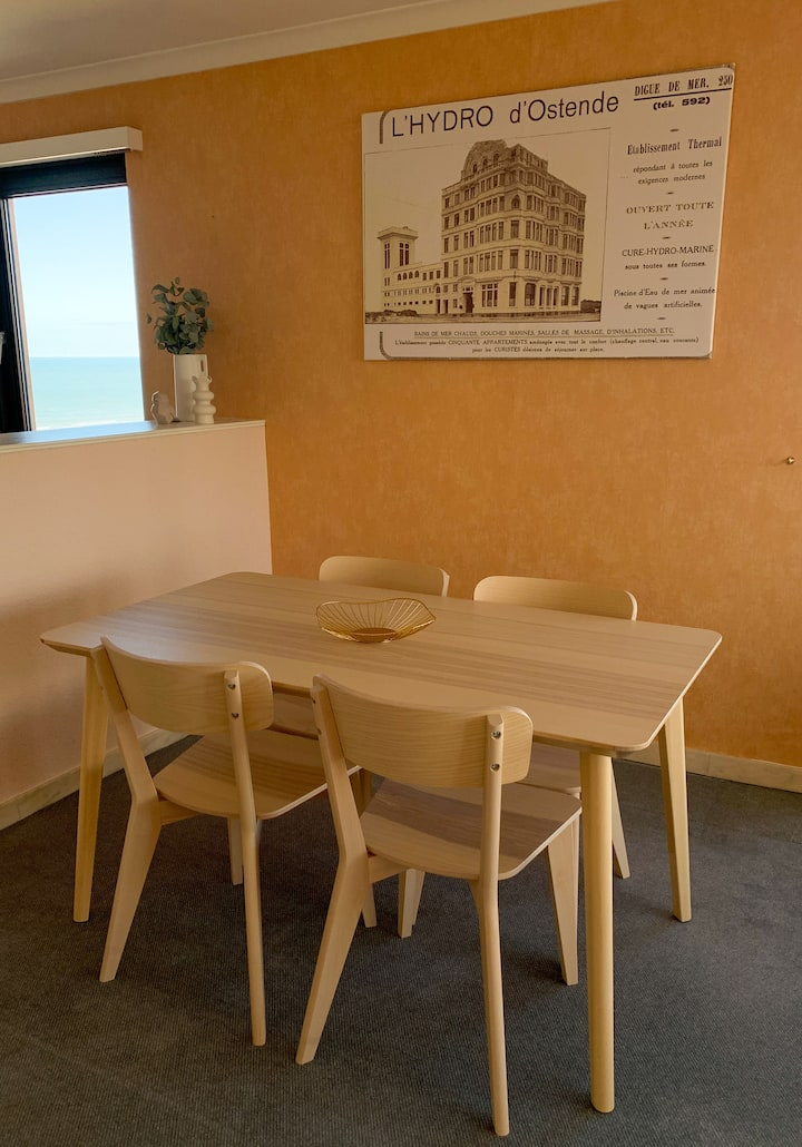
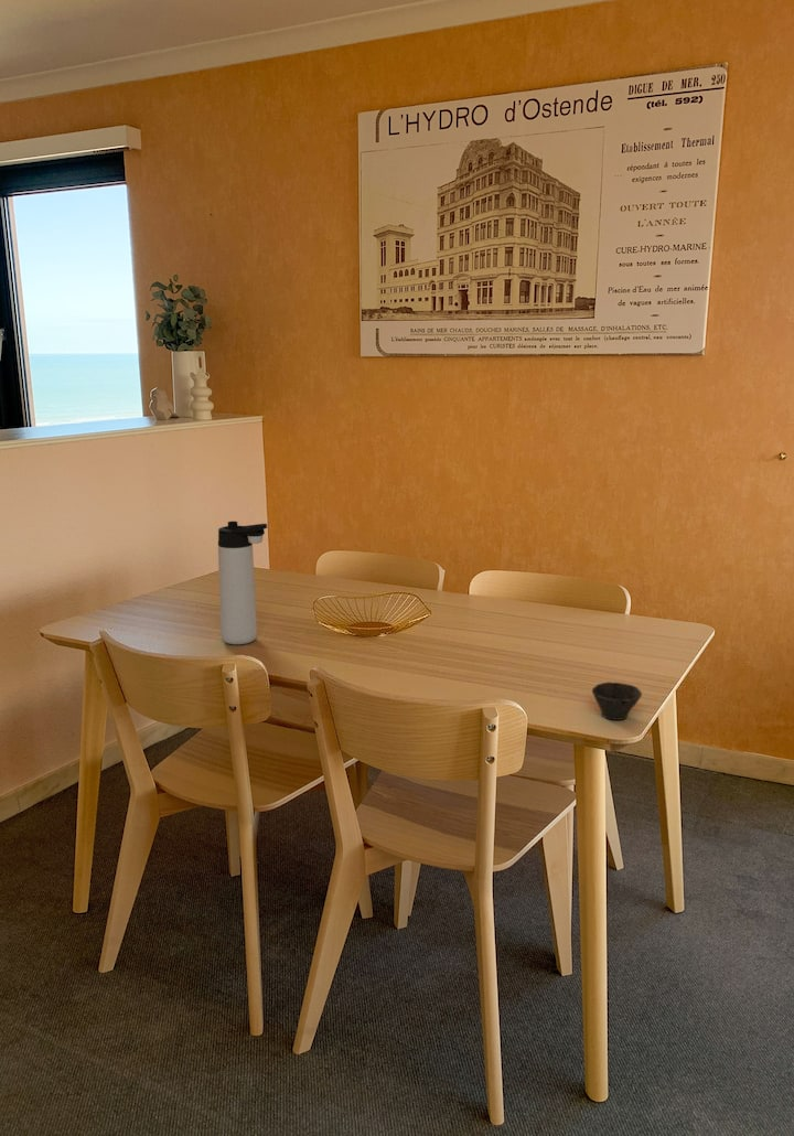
+ cup (619, 703)
+ thermos bottle (244, 582)
